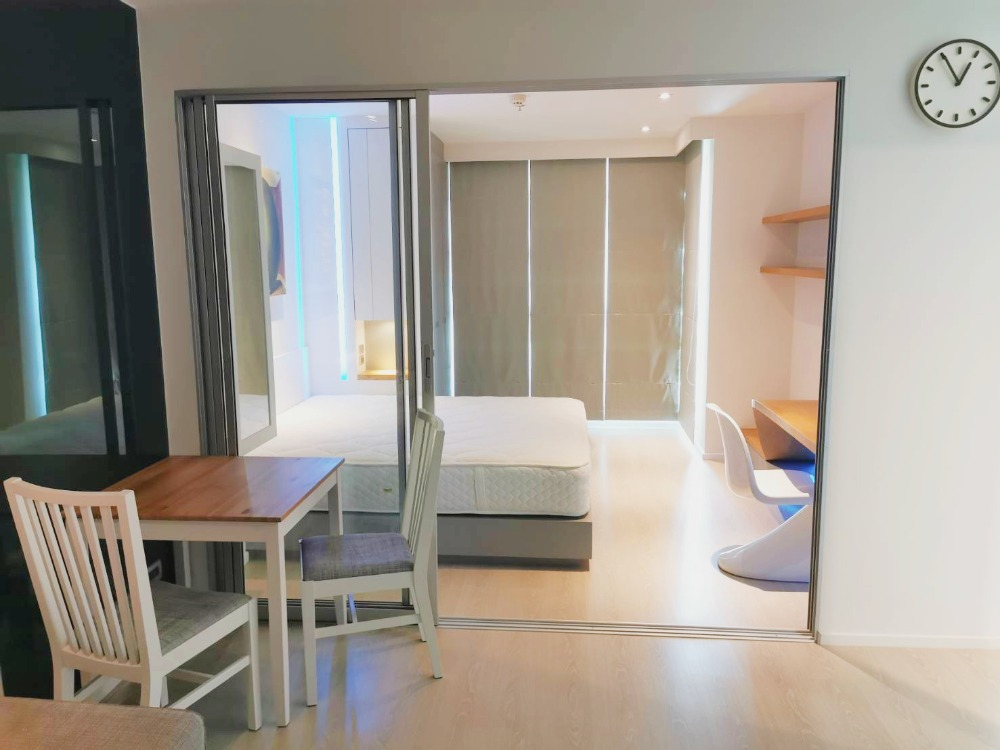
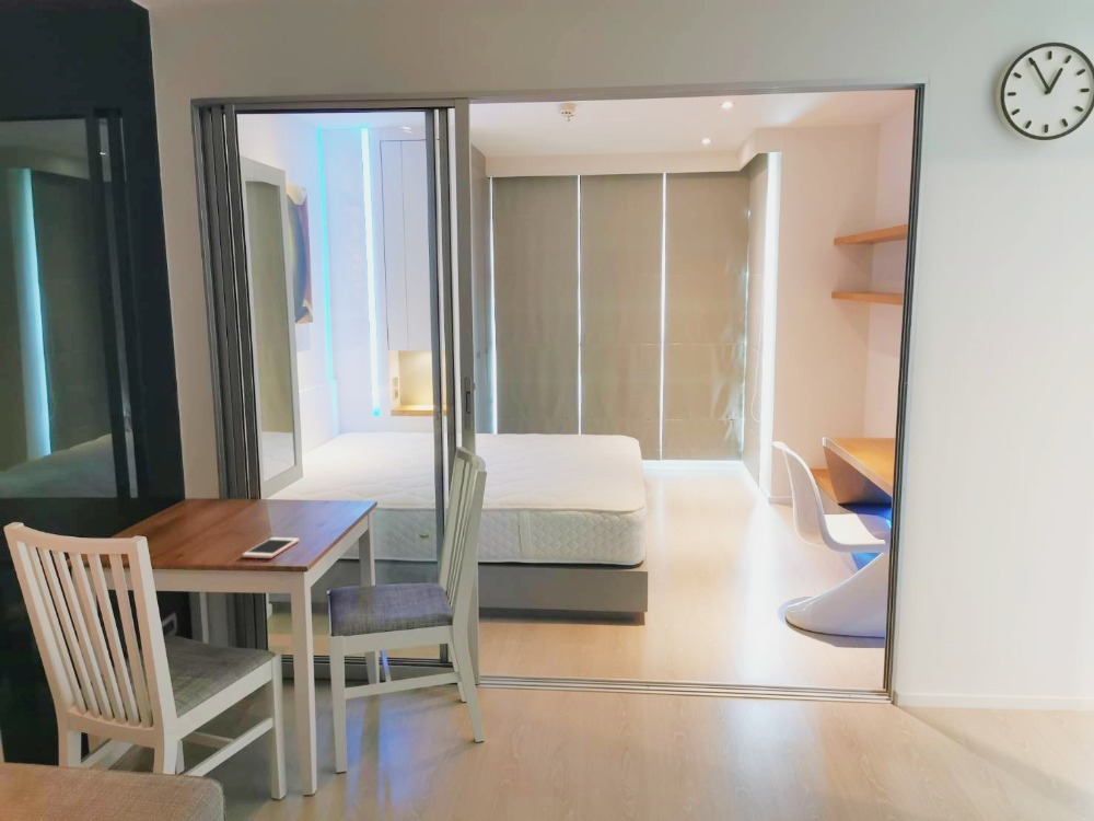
+ cell phone (271, 547)
